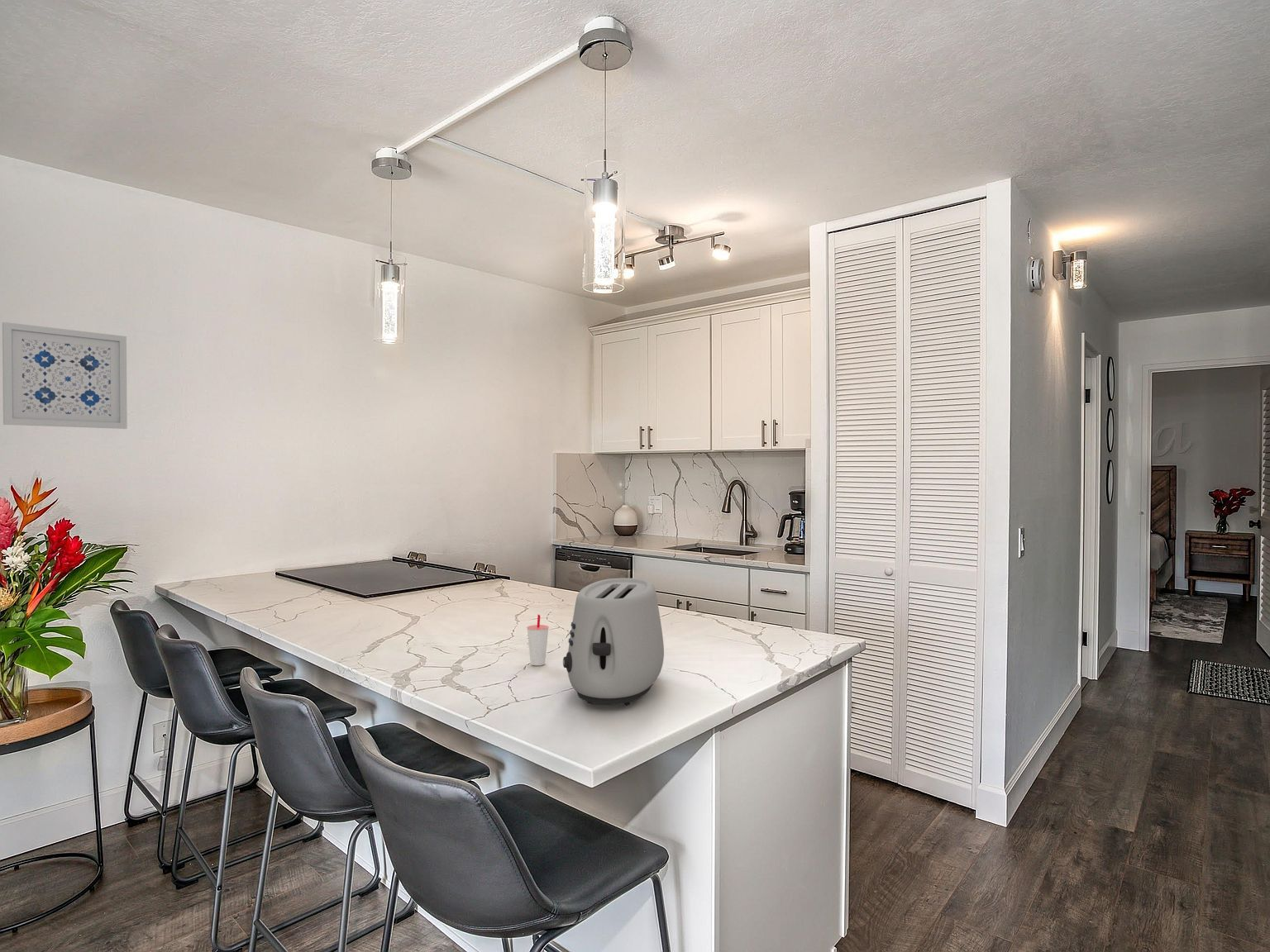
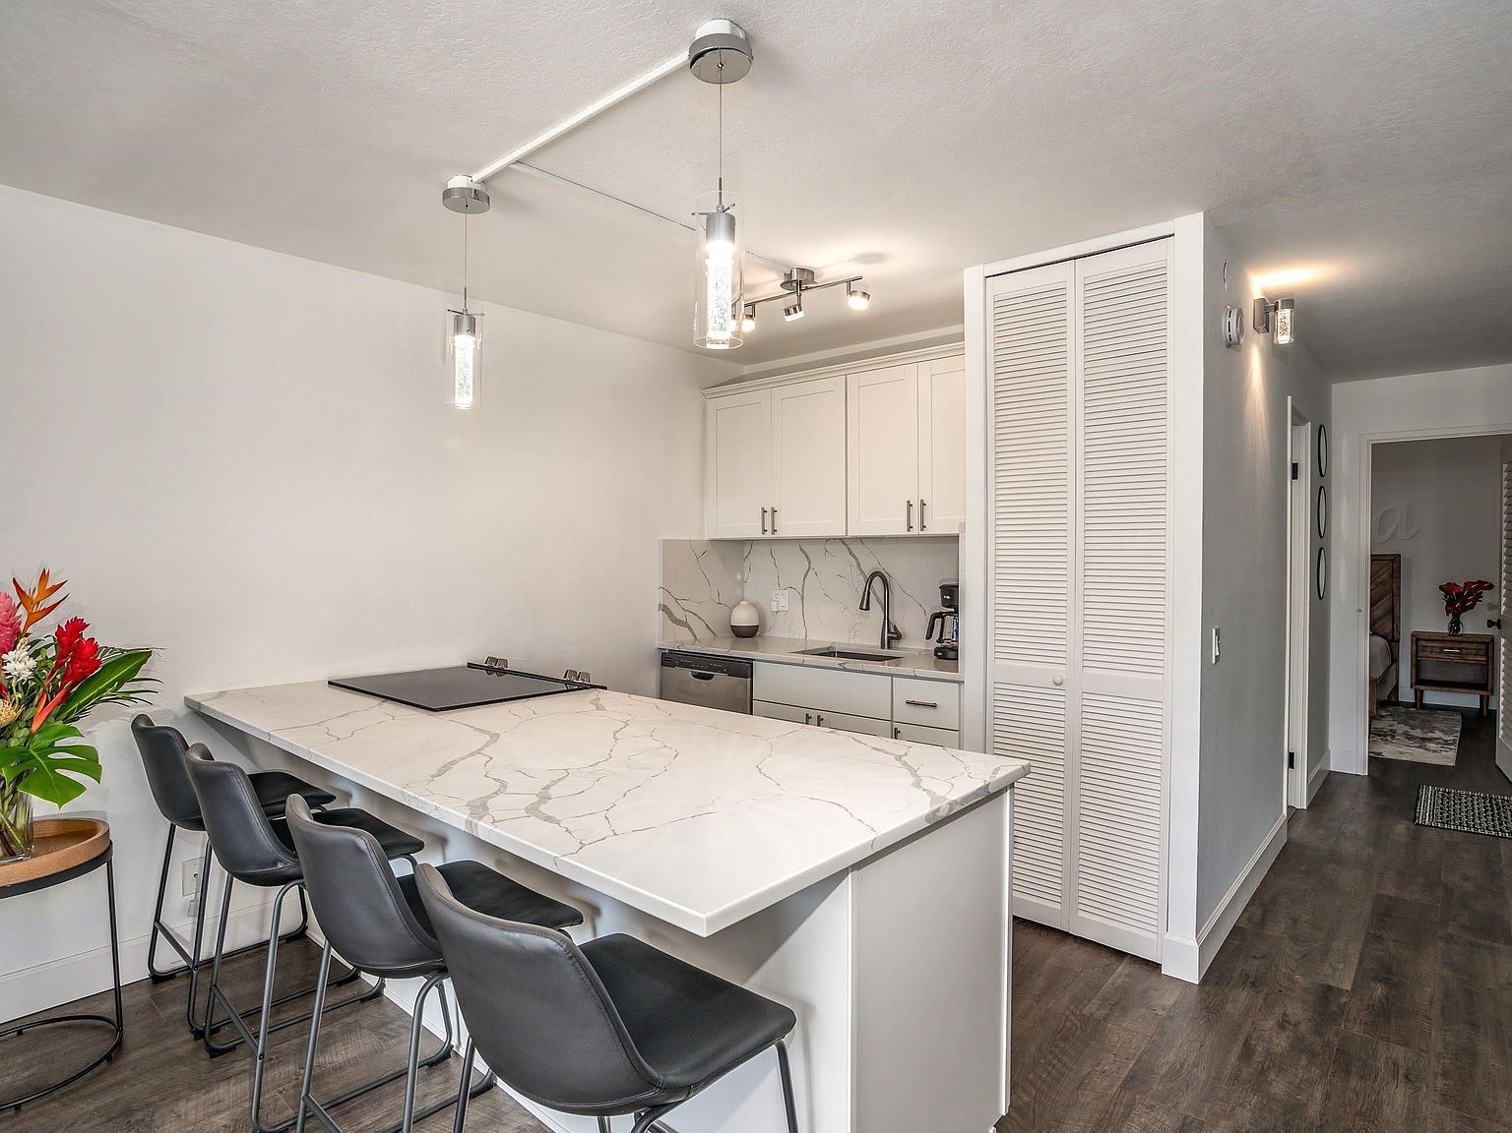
- wall art (67, 378)
- cup (537, 639)
- toaster (615, 639)
